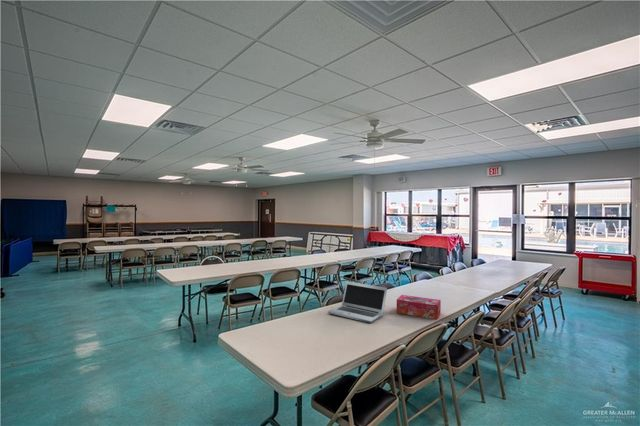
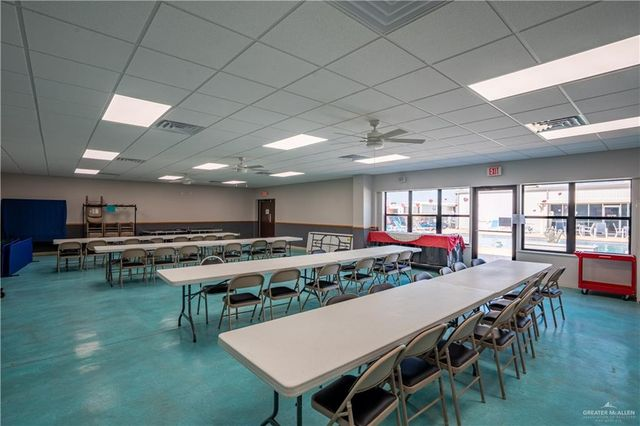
- tissue box (418, 306)
- laptop (357, 300)
